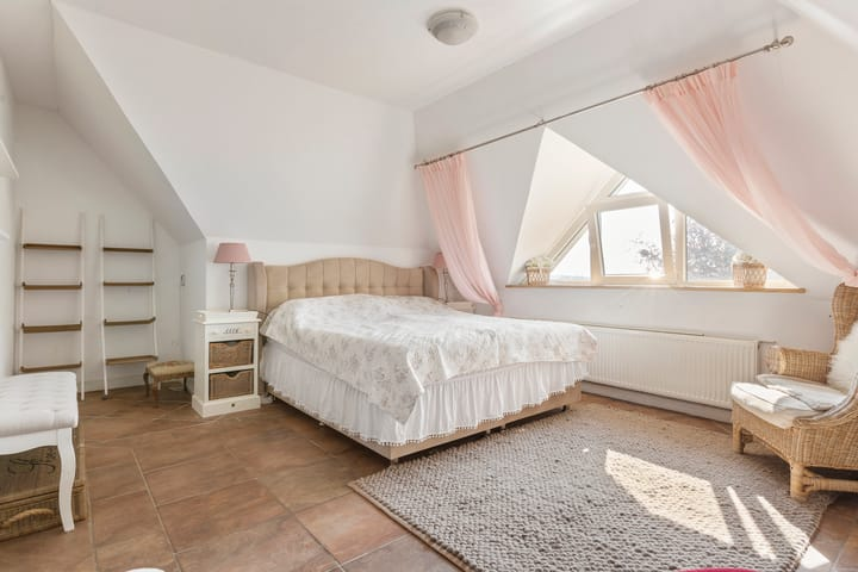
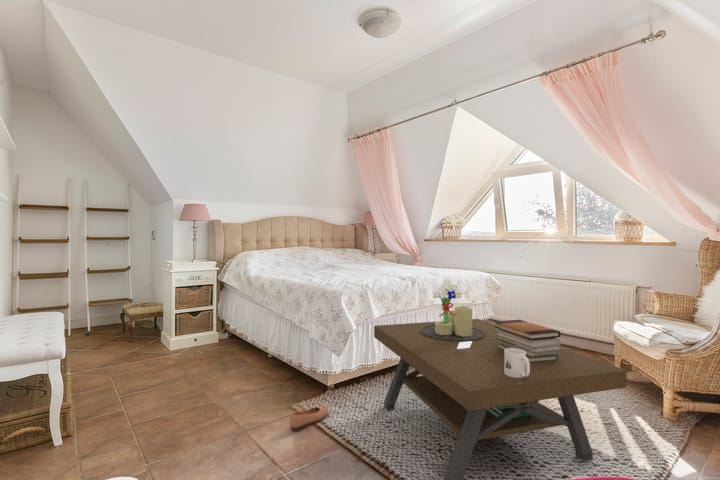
+ coffee table (474, 370)
+ shoe (309, 413)
+ bouquet (453, 313)
+ book stack (526, 337)
+ mug (518, 361)
